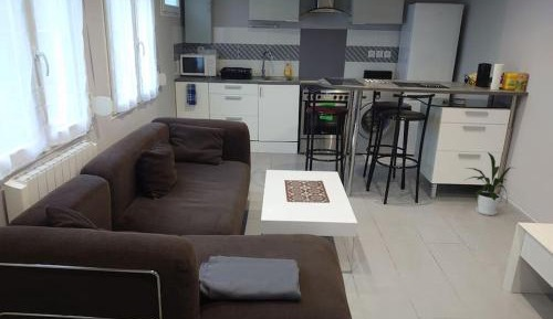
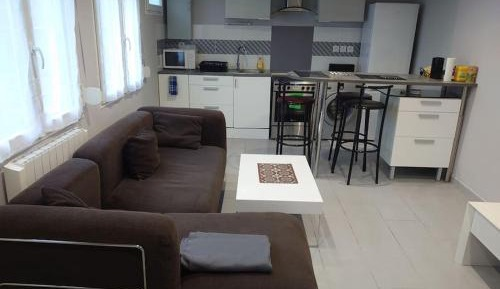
- house plant (489, 184)
